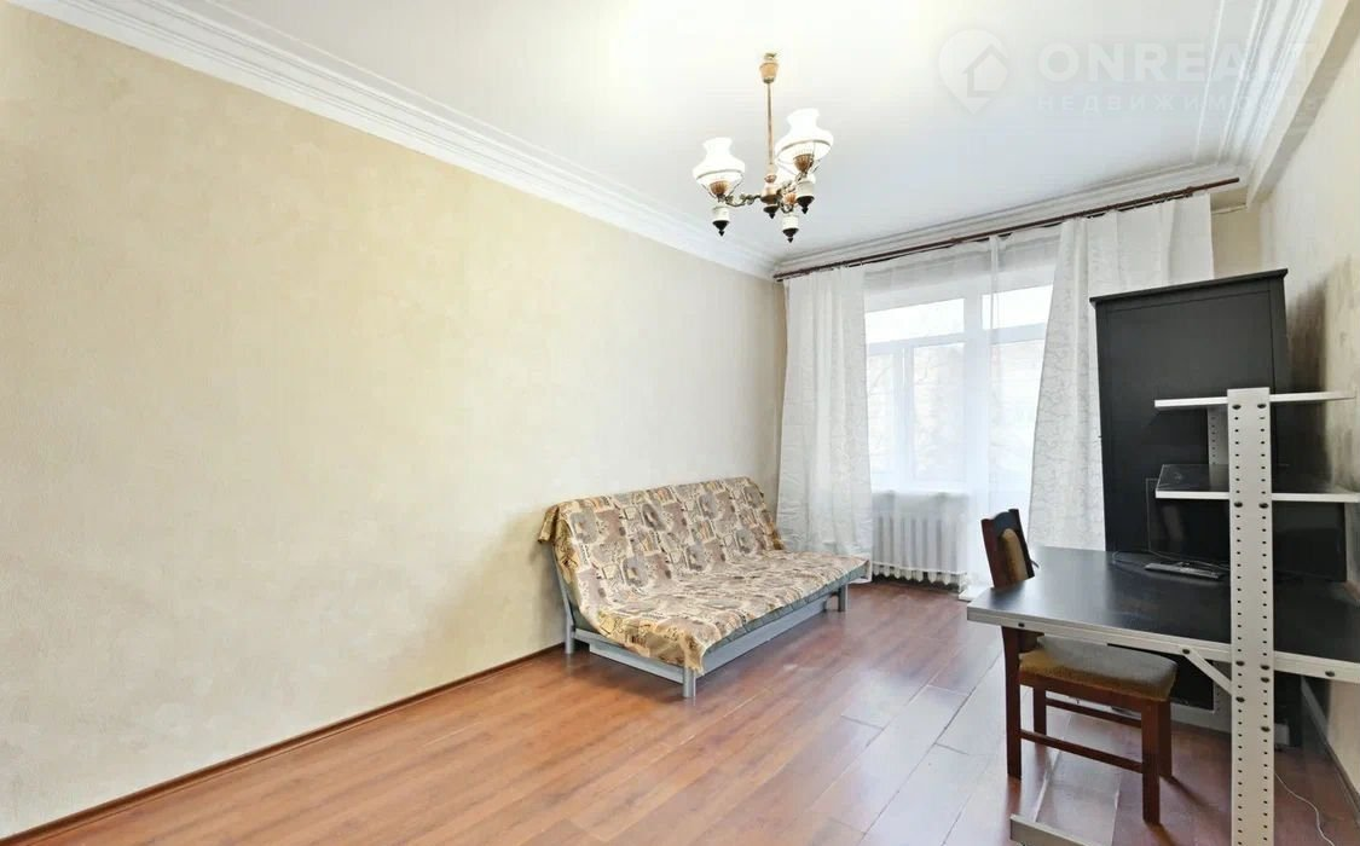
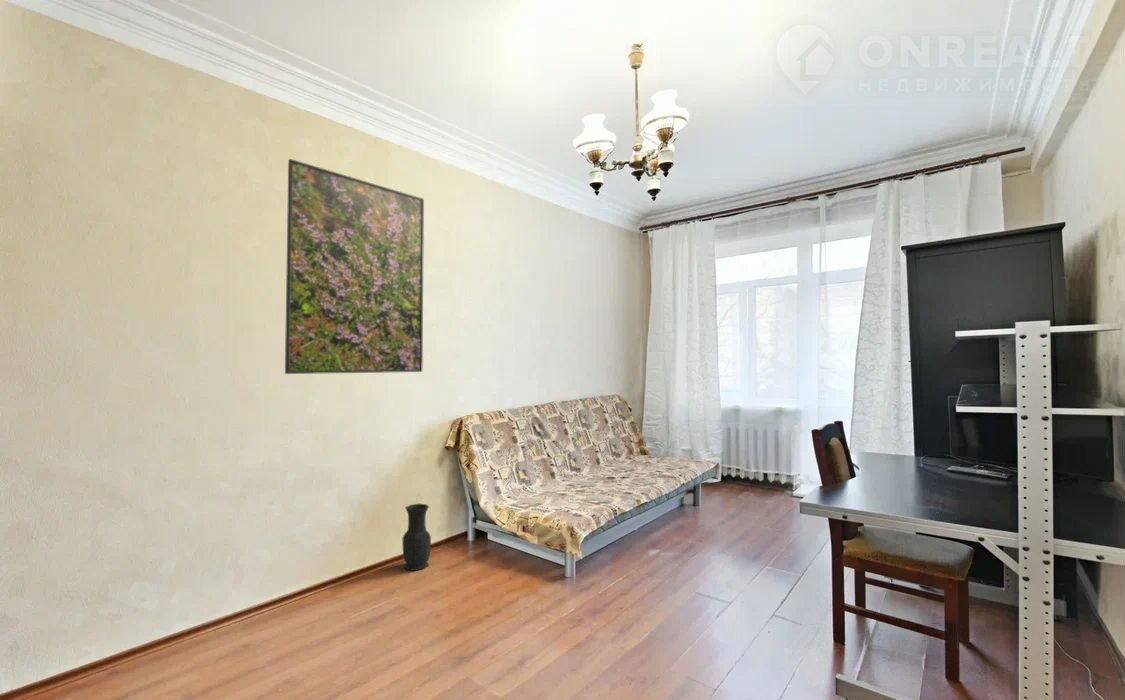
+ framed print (362, 276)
+ vase (416, 536)
